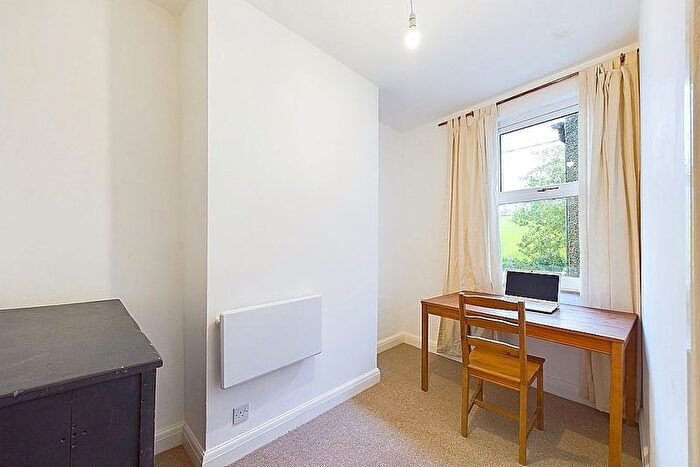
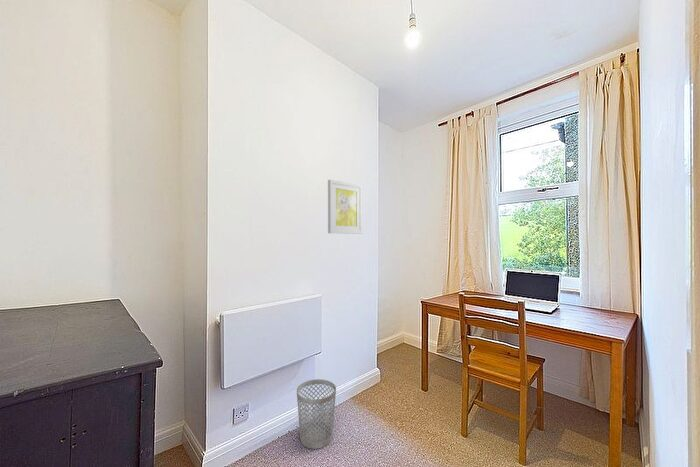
+ wastebasket (316, 413)
+ wall art (345, 208)
